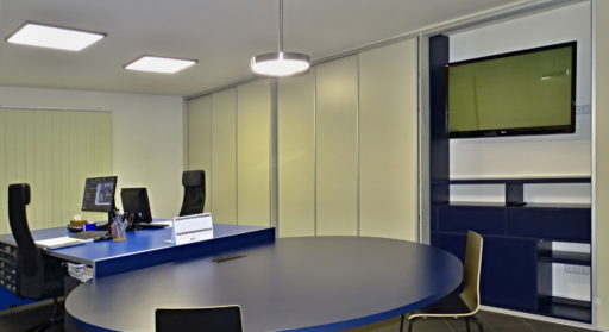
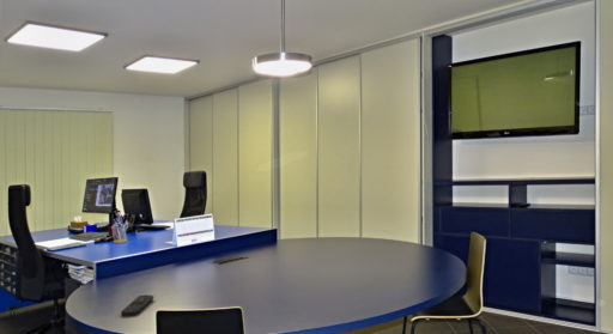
+ remote control (138, 304)
